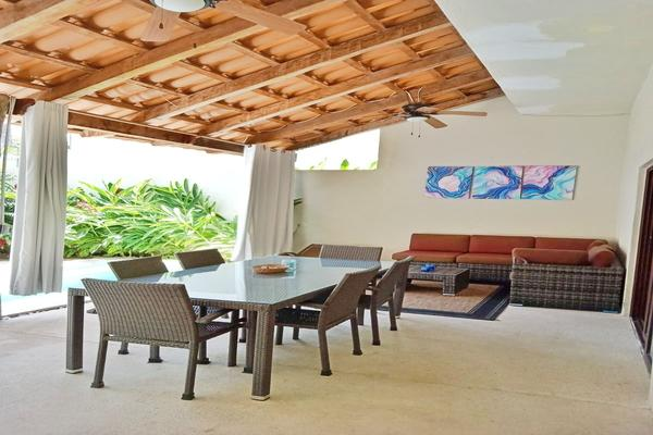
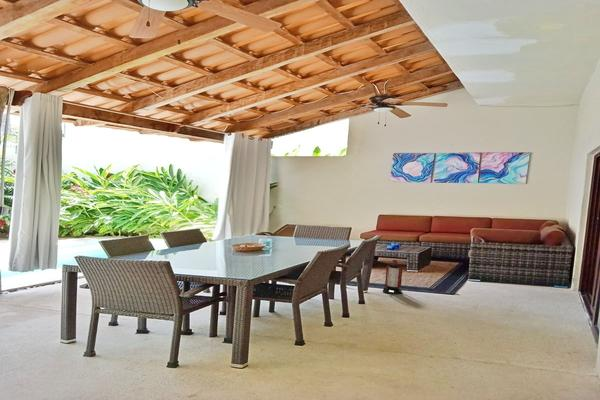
+ lantern (393, 276)
